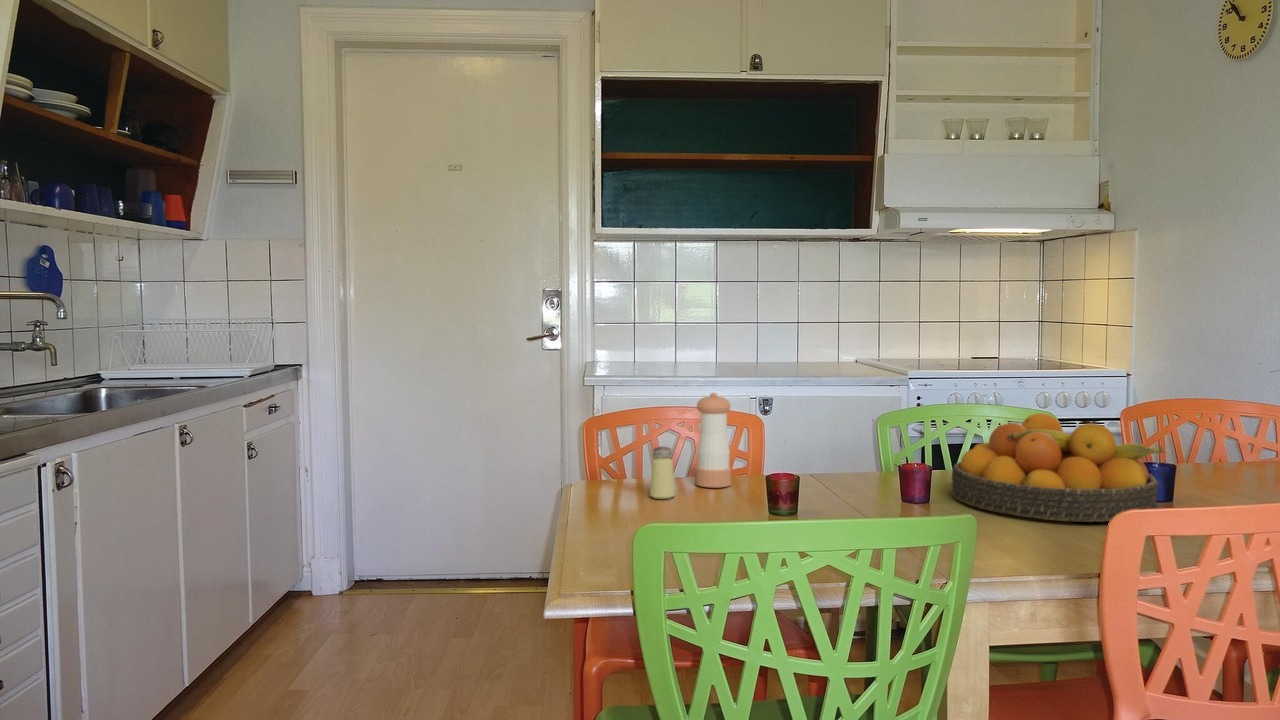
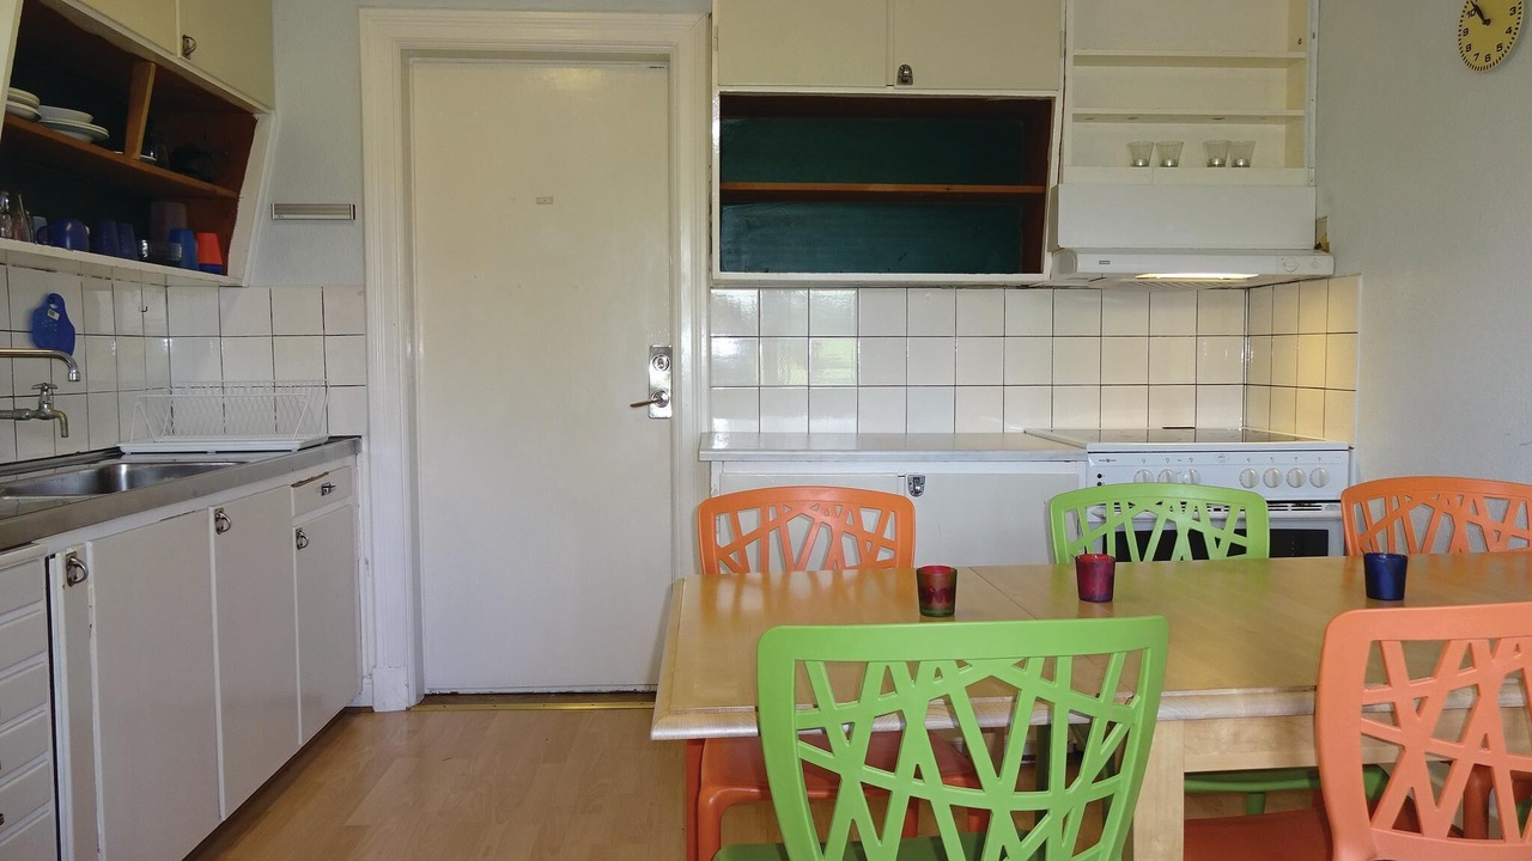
- pepper shaker (713, 438)
- fruit bowl (1050, 460)
- saltshaker (662, 472)
